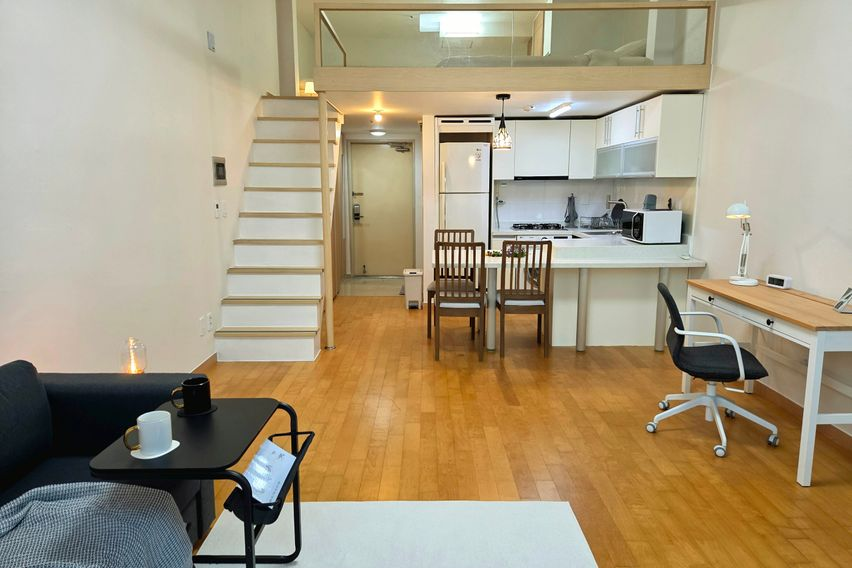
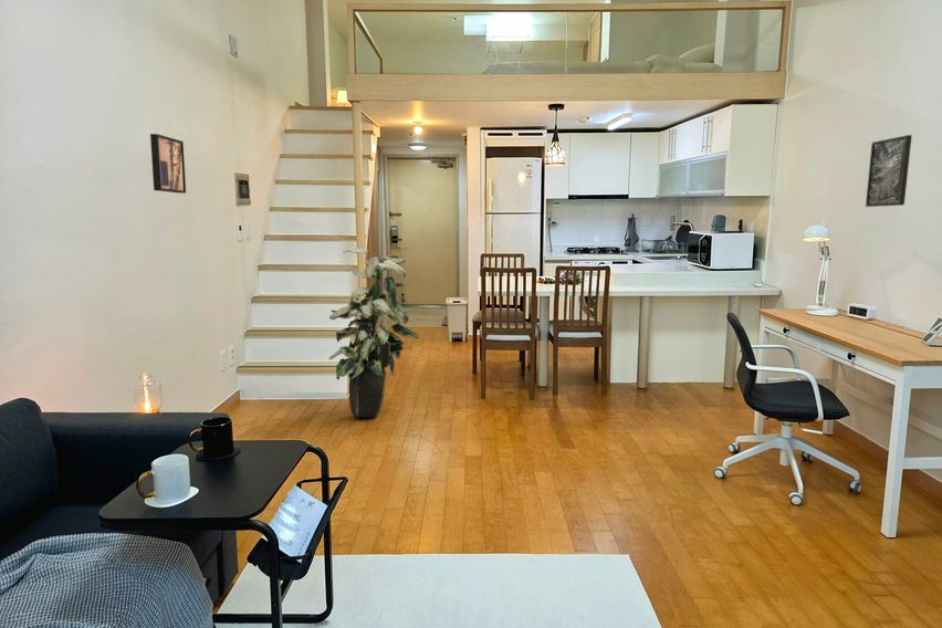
+ wall art (168, 165)
+ indoor plant (368, 332)
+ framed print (887, 172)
